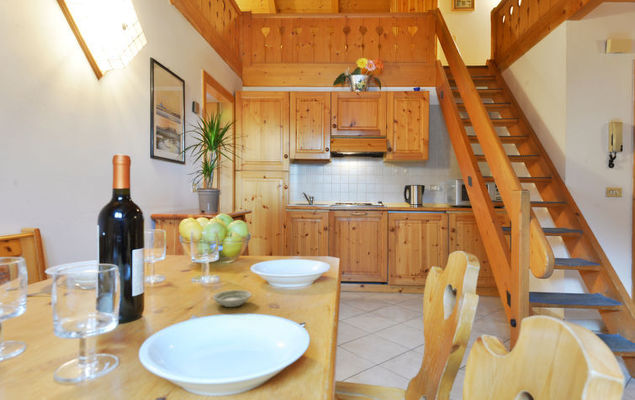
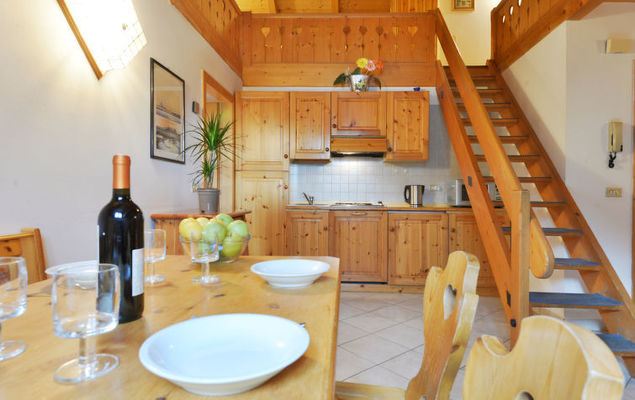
- saucer (232, 299)
